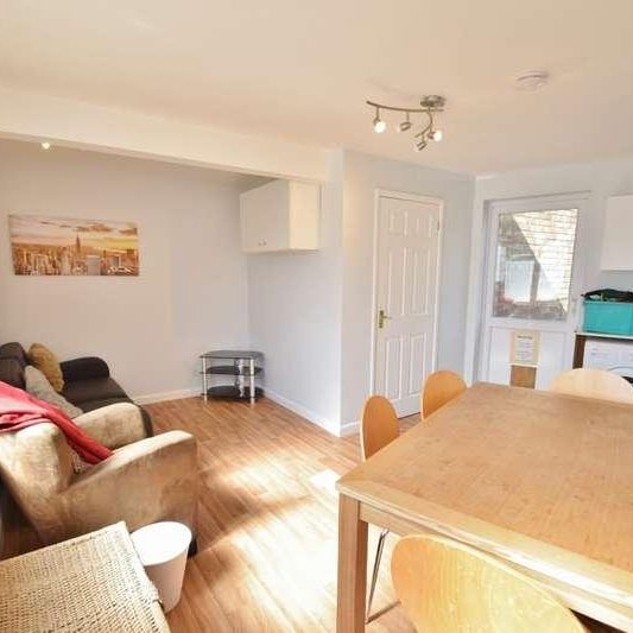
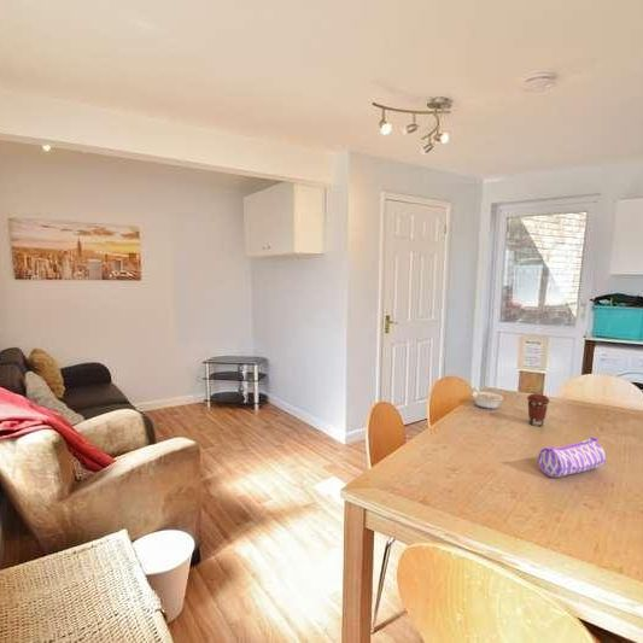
+ legume (485, 399)
+ coffee cup (537, 409)
+ pencil case (572, 456)
